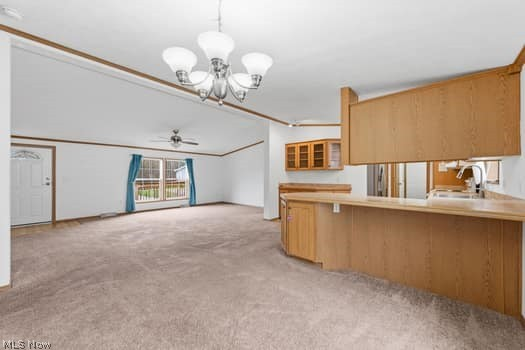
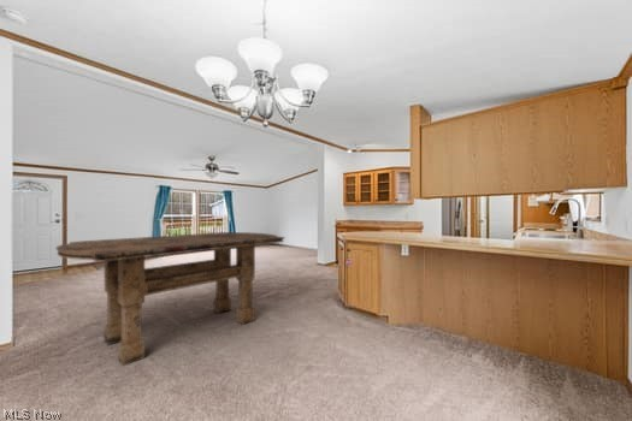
+ dining table (185, 284)
